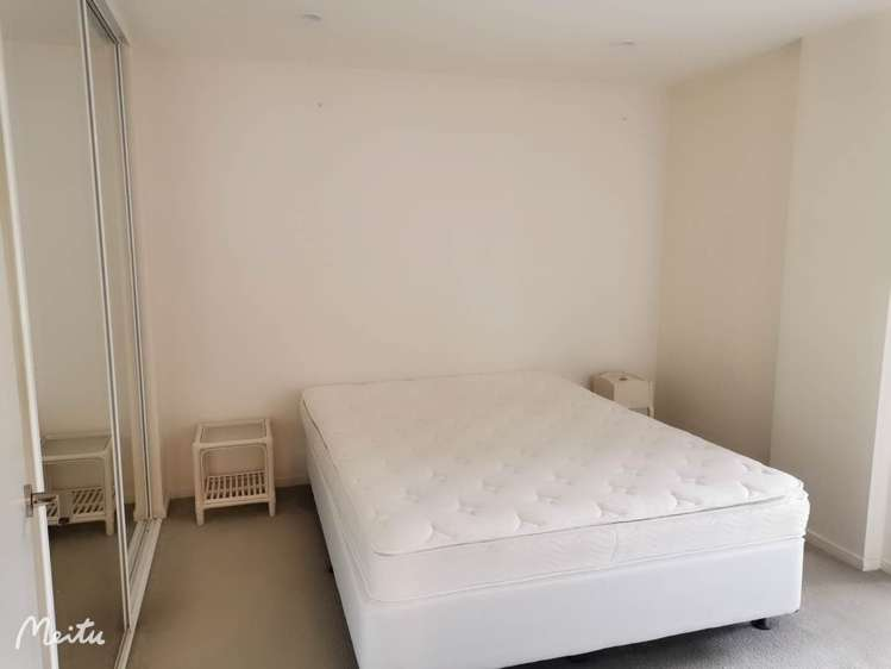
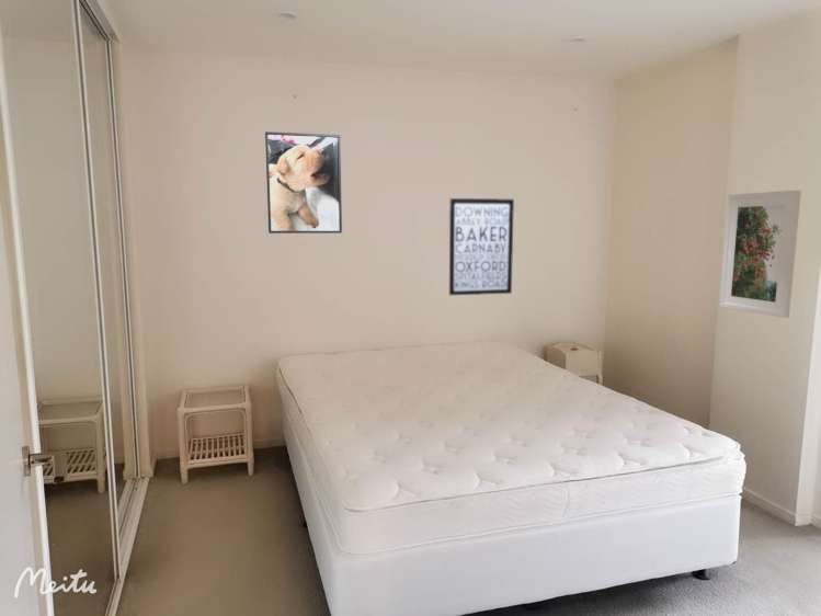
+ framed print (756, 252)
+ wall art (481, 247)
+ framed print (304, 183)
